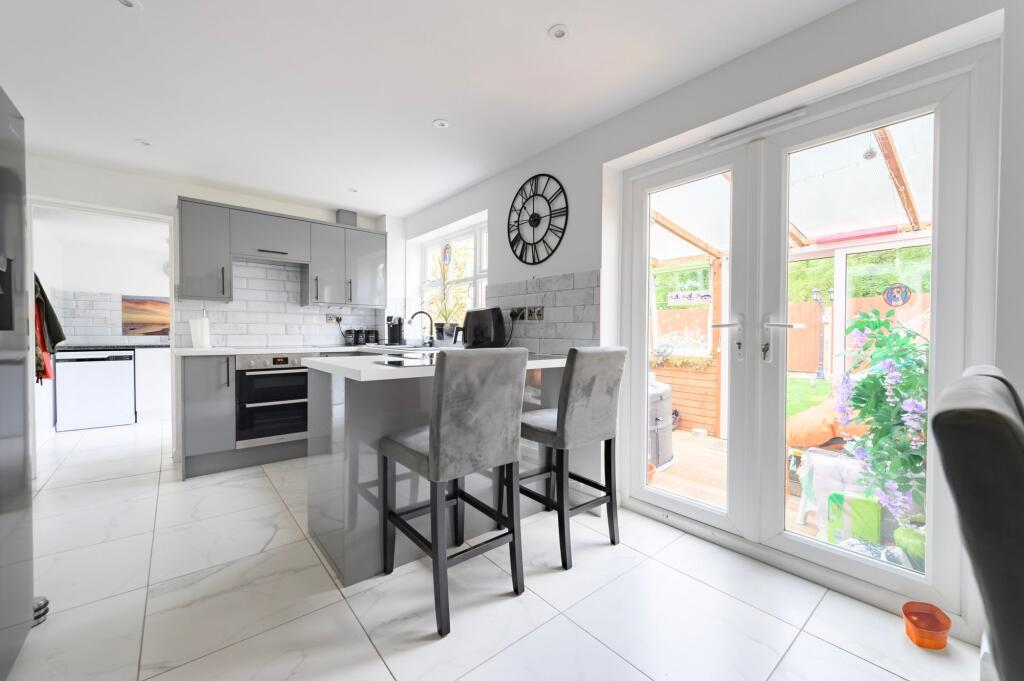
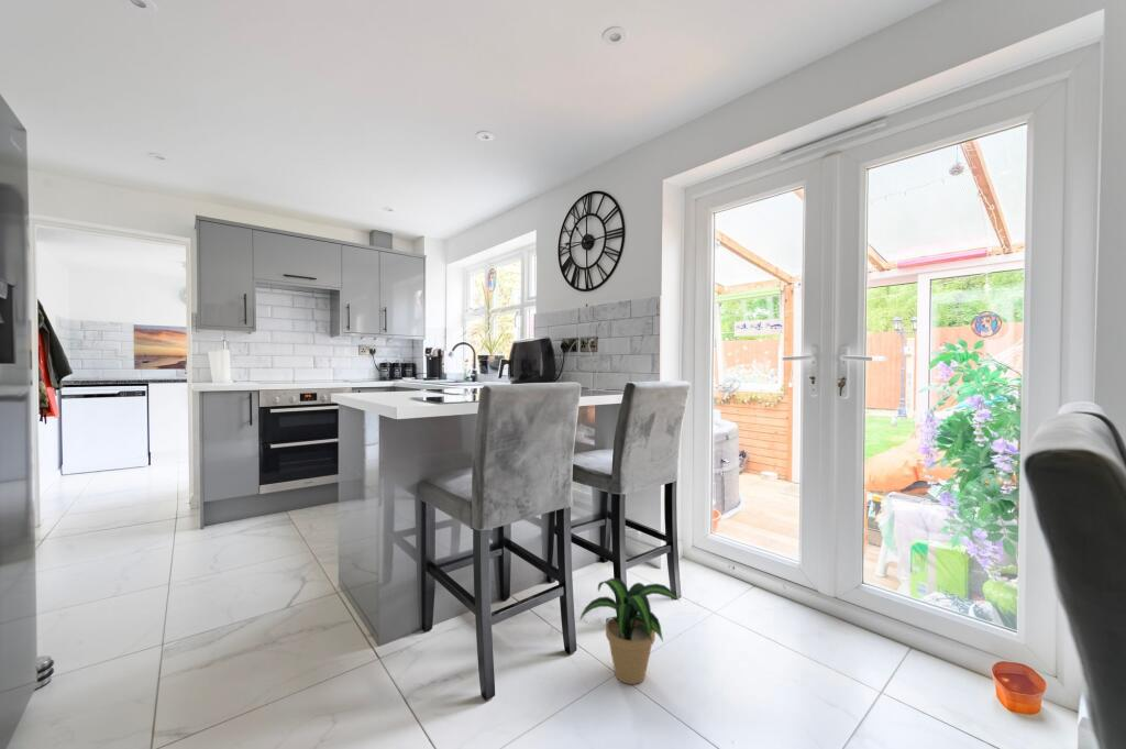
+ potted plant (630, 629)
